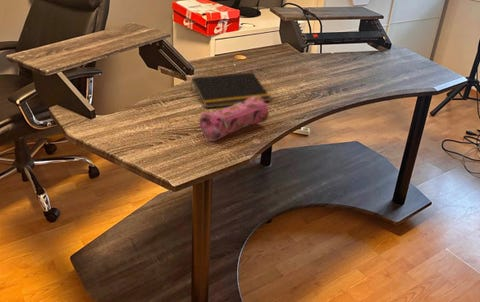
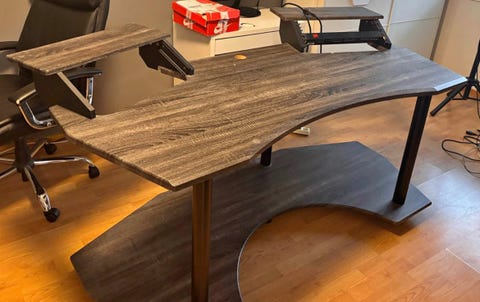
- pencil case (235, 117)
- notepad (230, 89)
